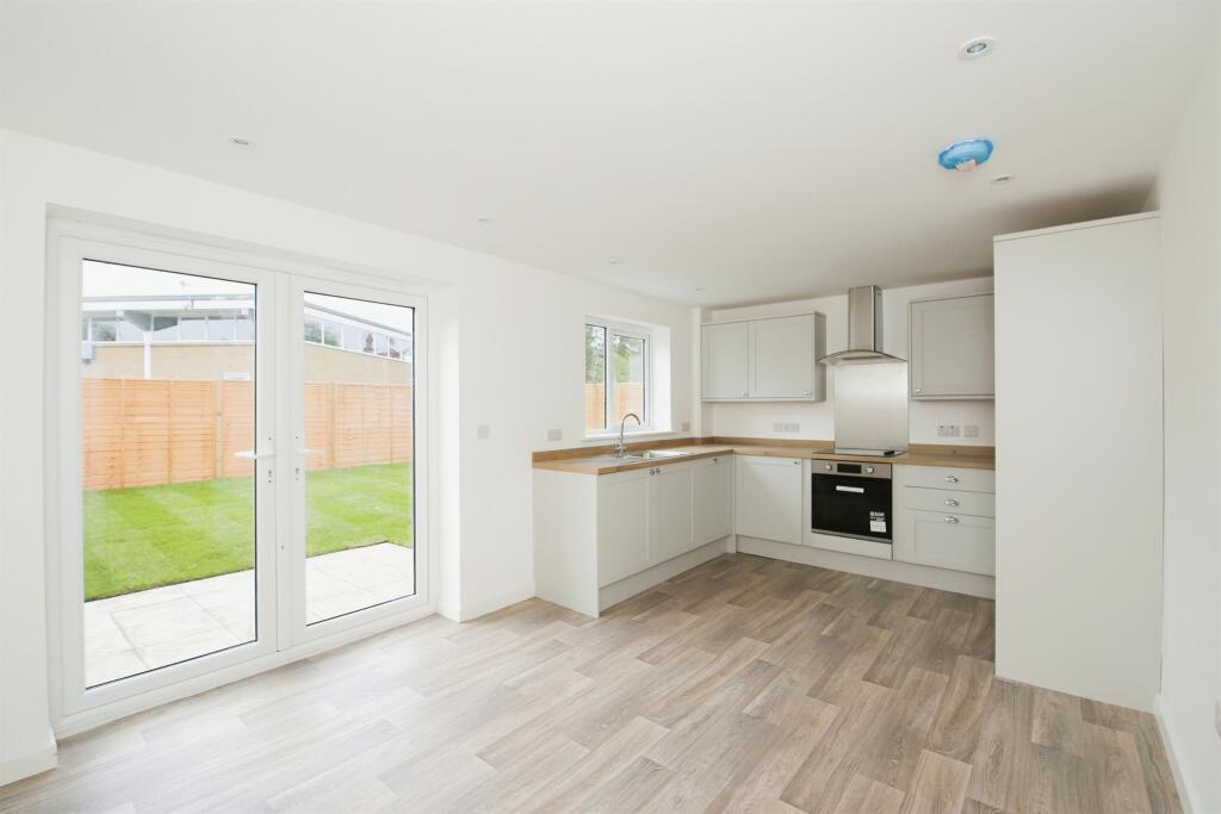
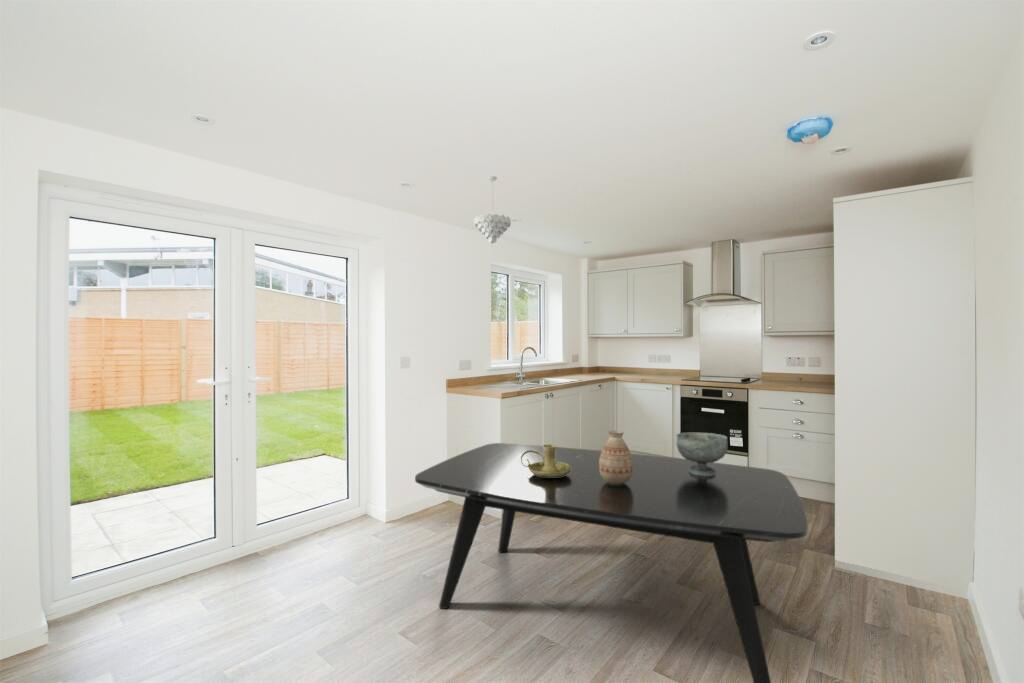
+ pendant light (492, 210)
+ candle holder (544, 459)
+ dining table (602, 525)
+ vase (615, 456)
+ decorative bowl (701, 453)
